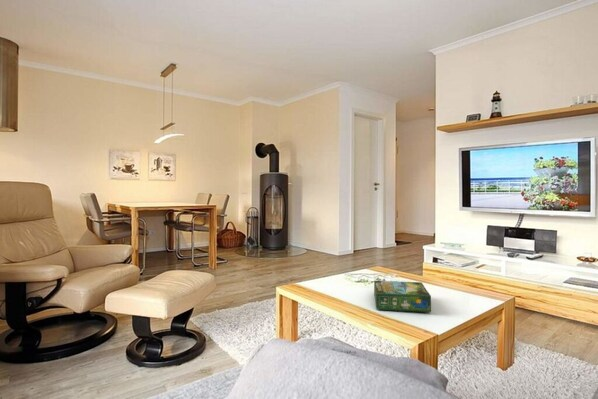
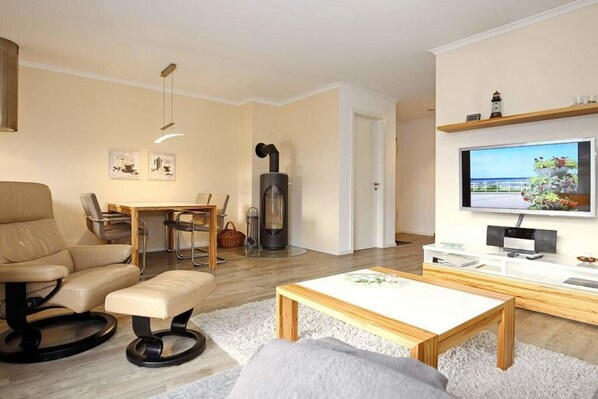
- board game (400, 295)
